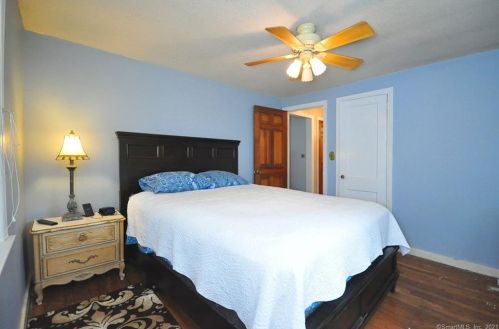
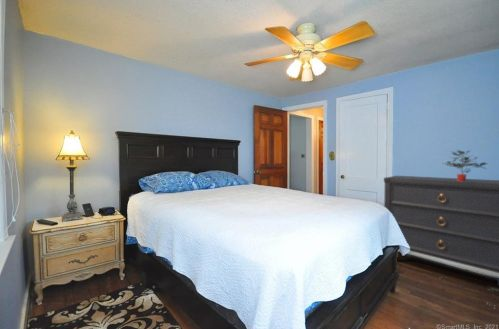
+ potted plant (464, 165)
+ dresser (445, 225)
